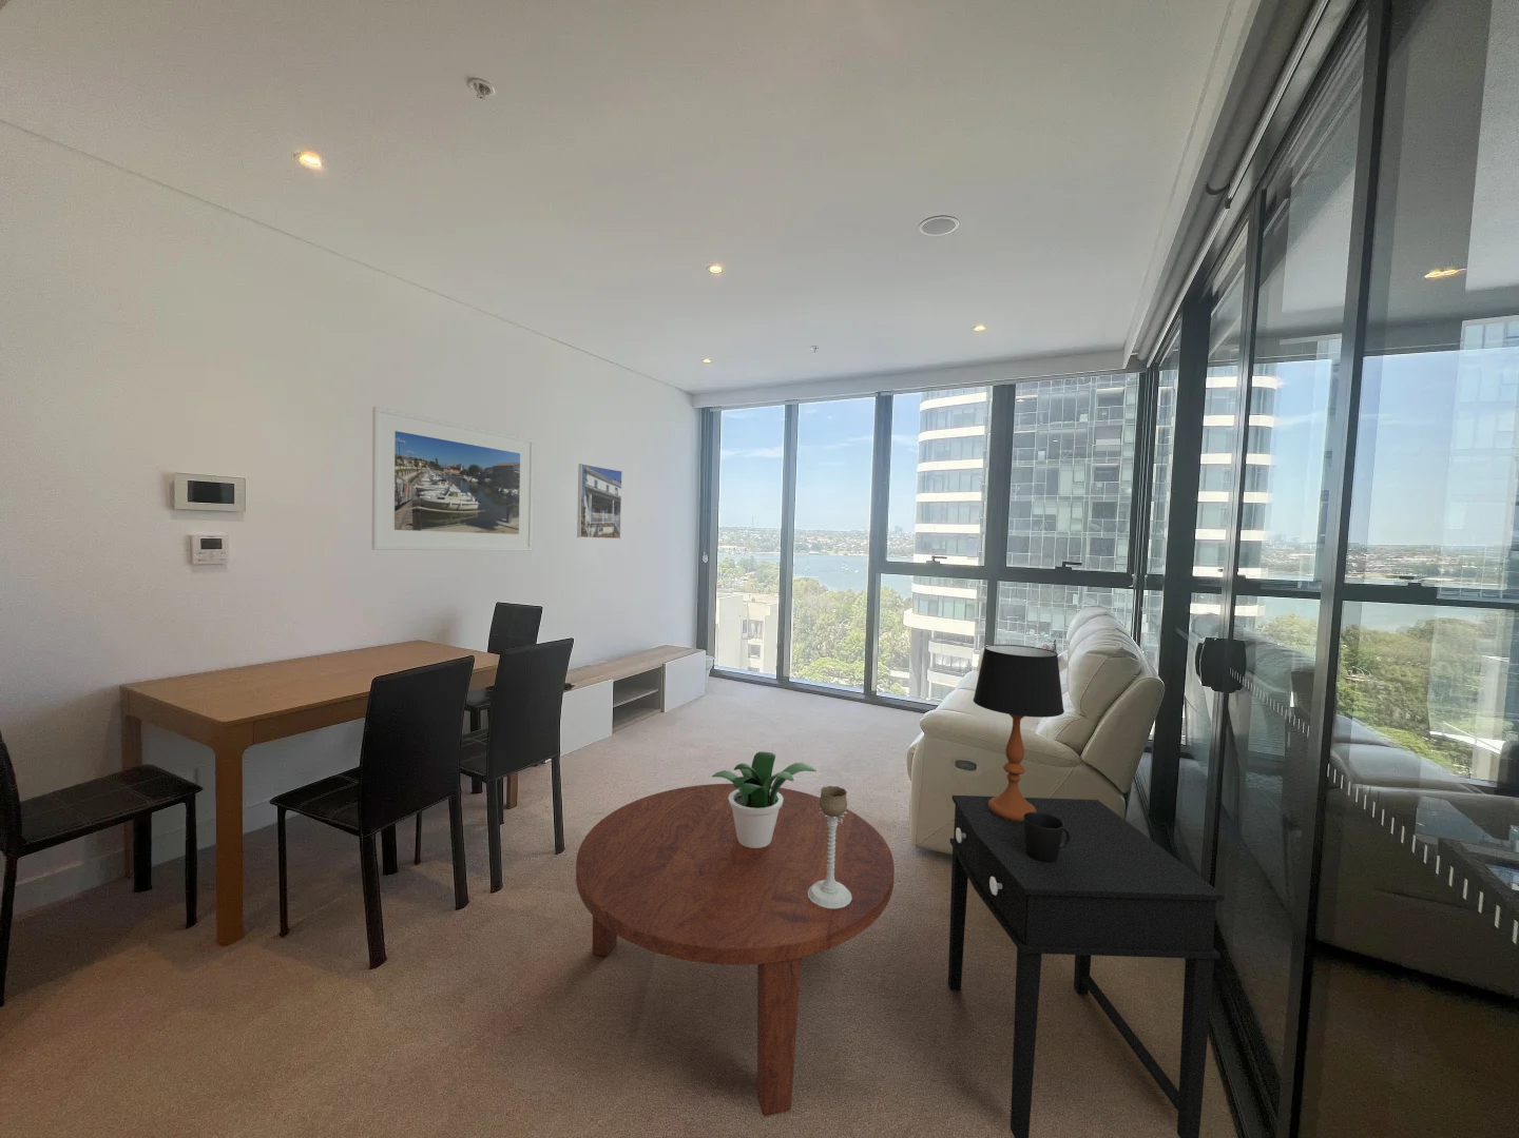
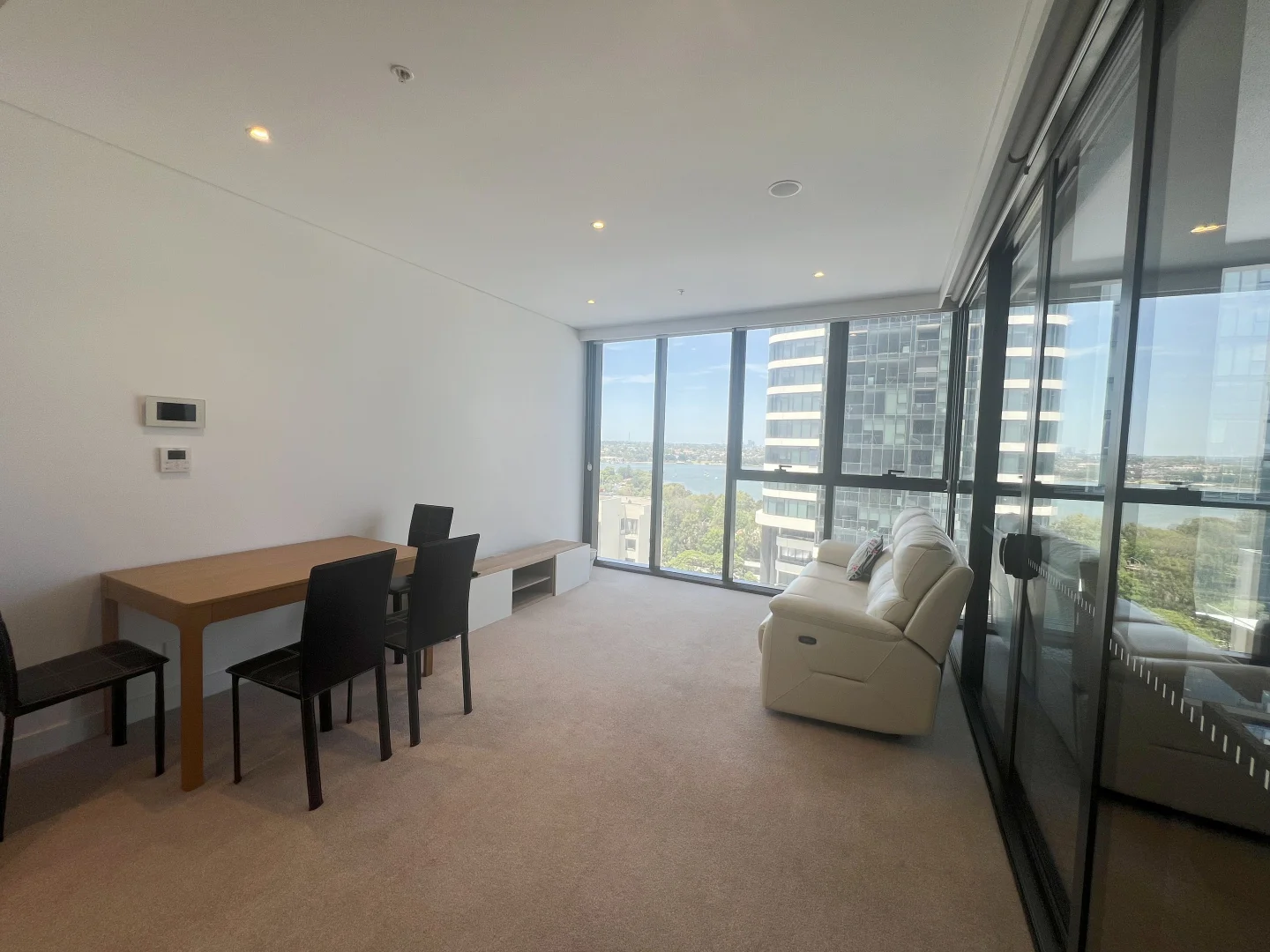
- table lamp (1015, 730)
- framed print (600, 502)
- coffee table (734, 911)
- side table (1057, 946)
- cup (1047, 837)
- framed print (462, 488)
- potted plant (763, 800)
- candle holder (831, 842)
